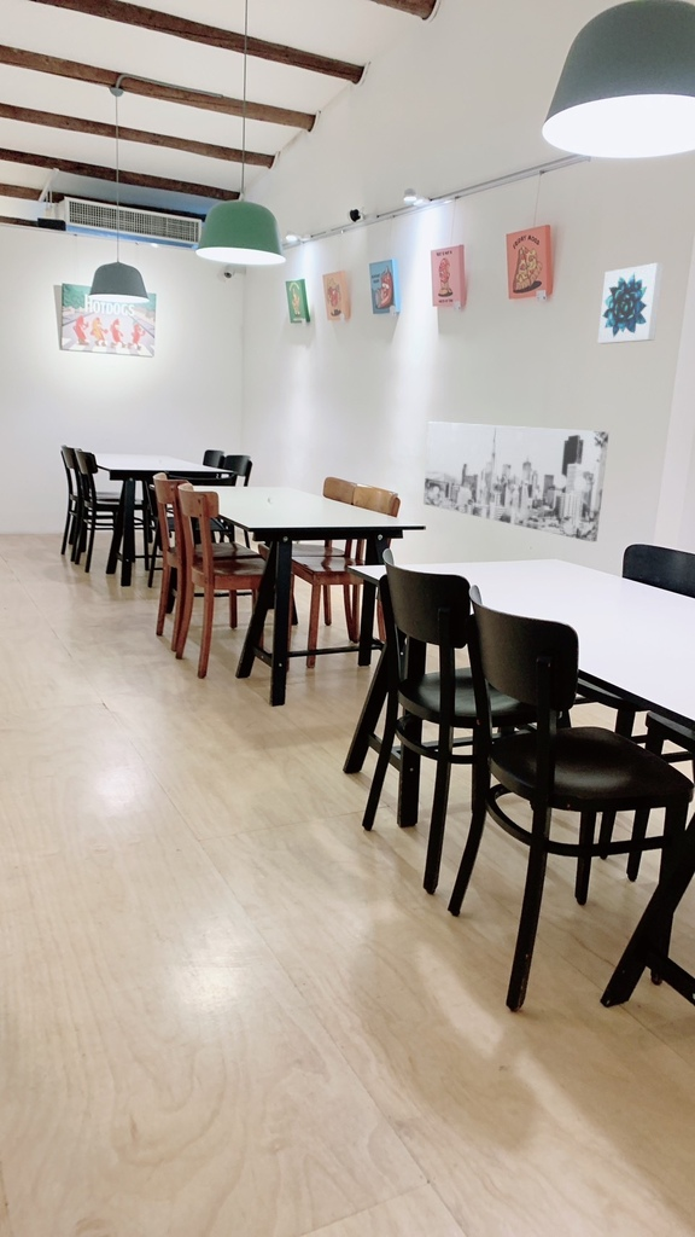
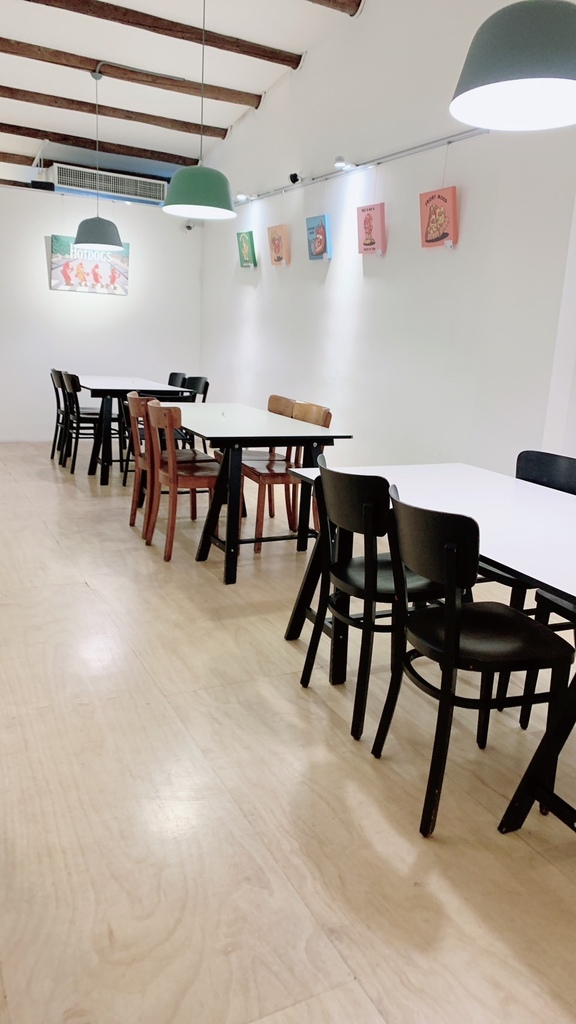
- wall art (629, 304)
- wall art (501, 474)
